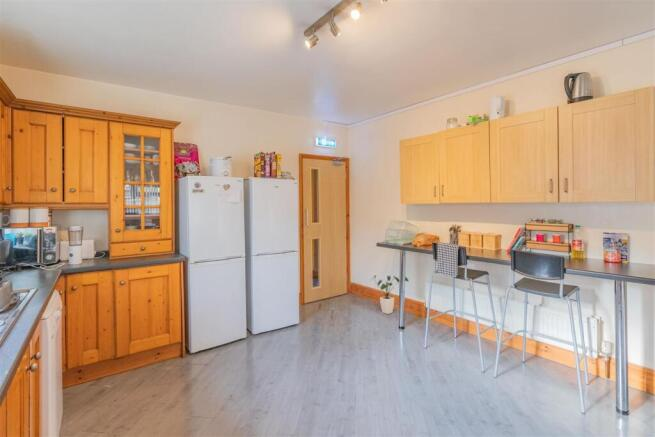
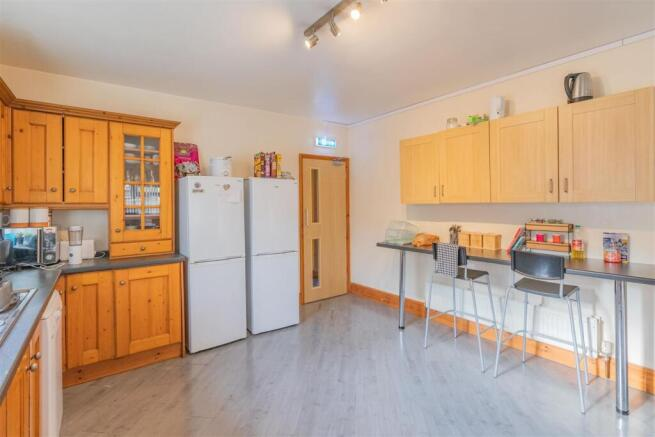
- house plant (388, 294)
